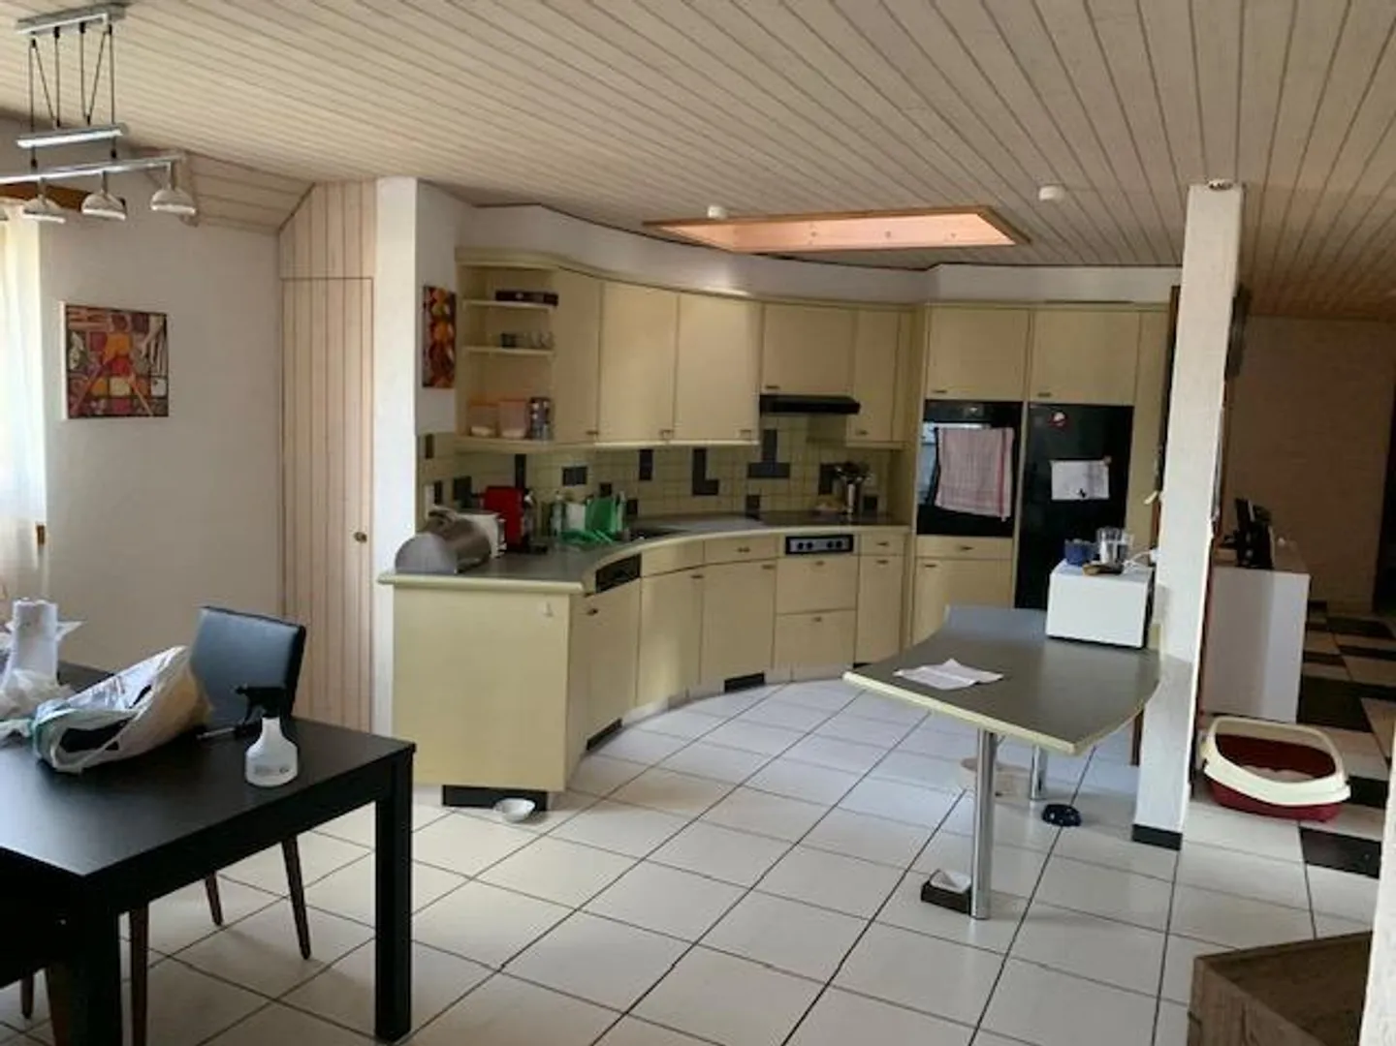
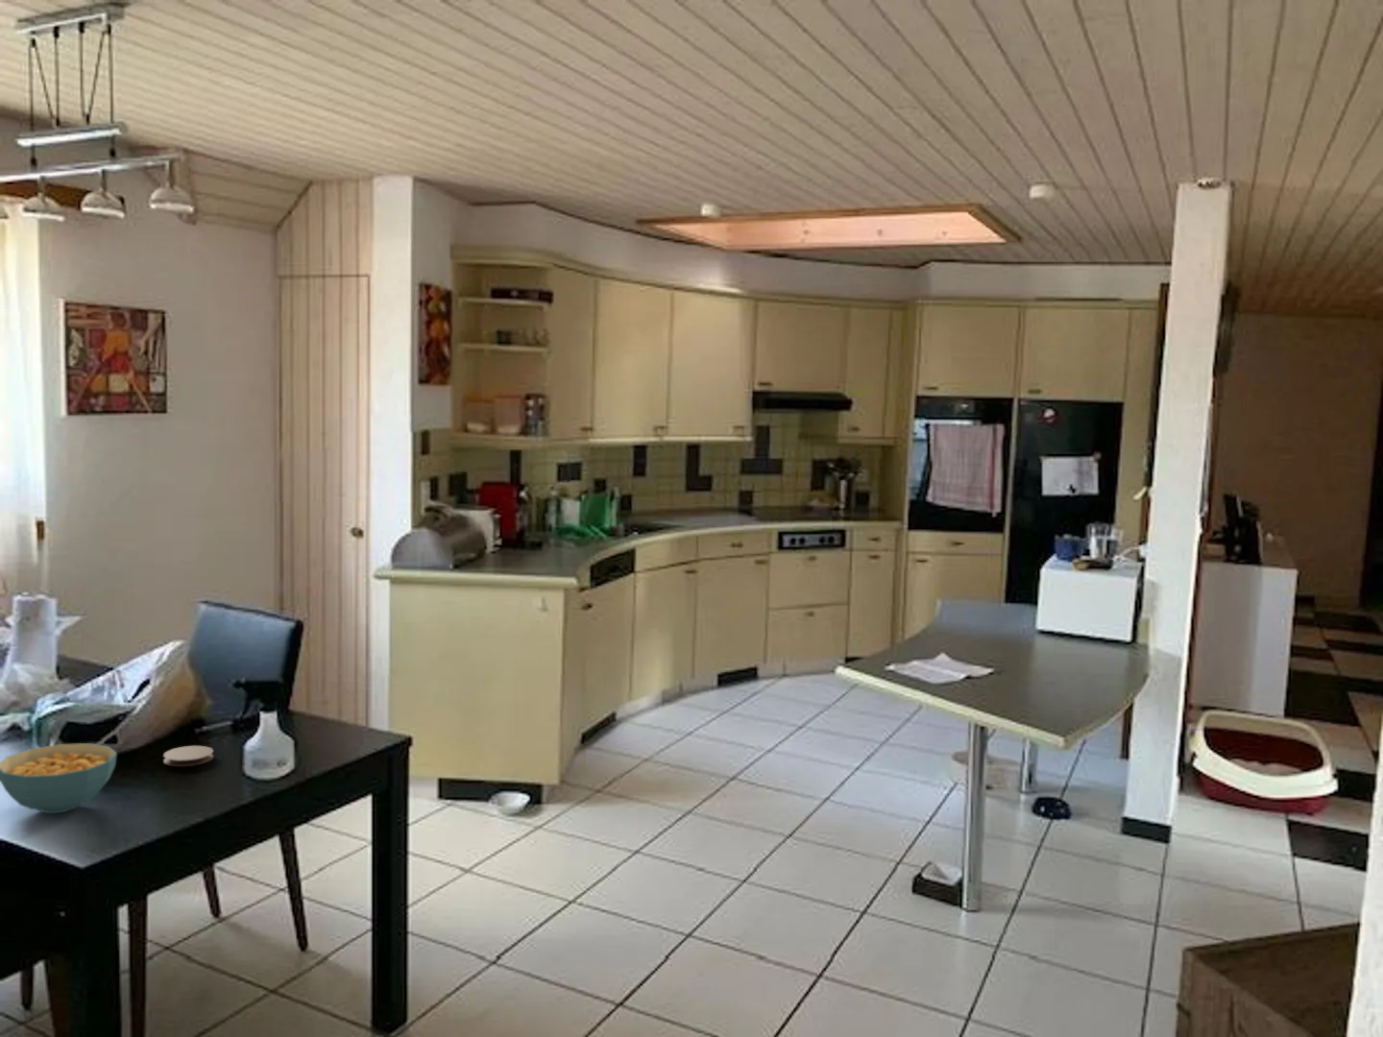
+ coaster (188, 756)
+ cereal bowl (59, 782)
